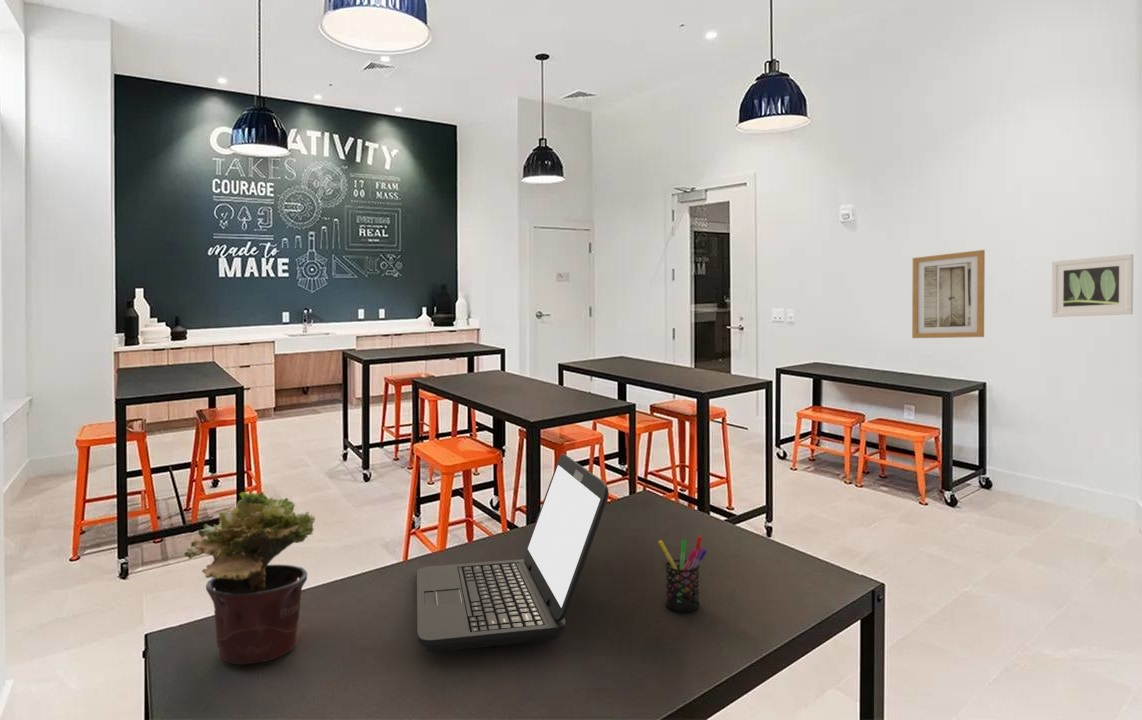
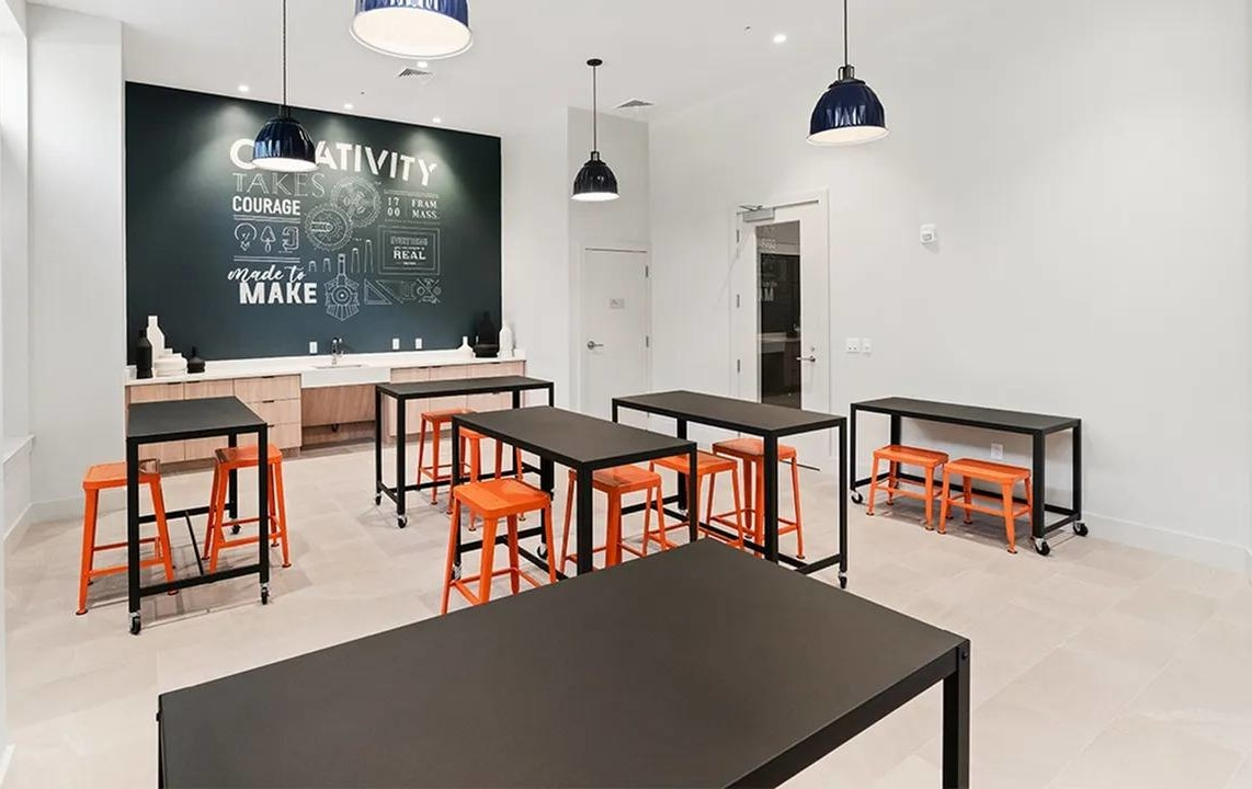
- pen holder (684, 568)
- wall art (946, 295)
- potted plant (252, 568)
- laptop (505, 560)
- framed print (1090, 286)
